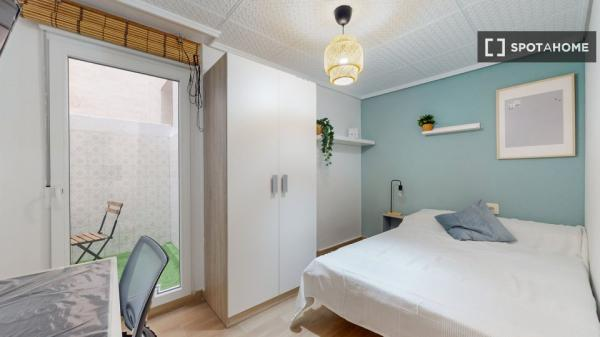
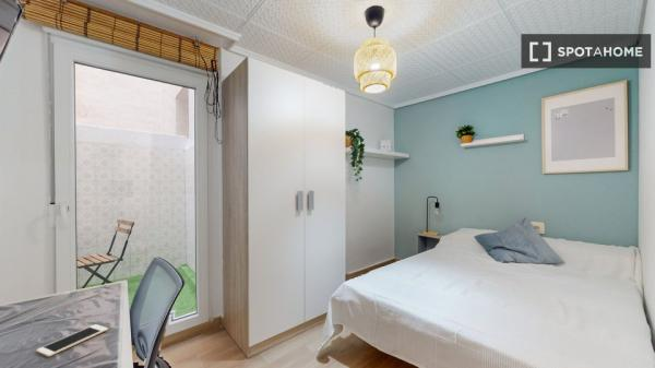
+ cell phone (74, 339)
